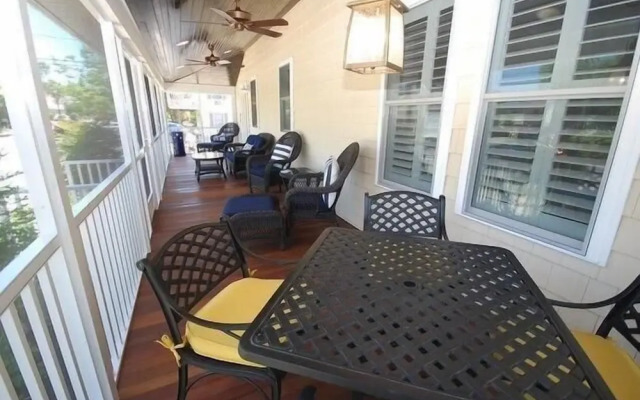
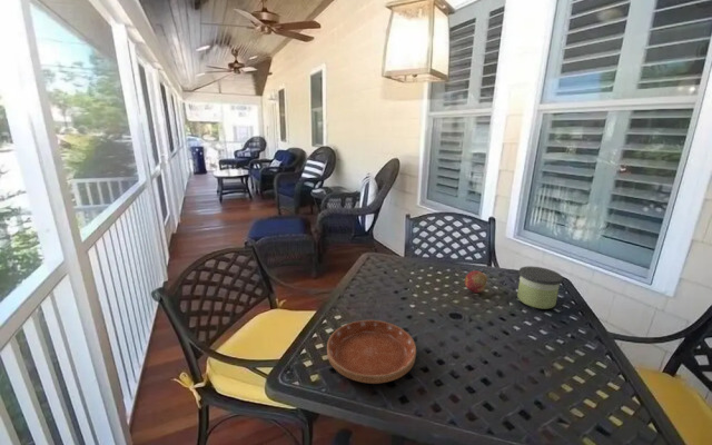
+ candle (537, 287)
+ saucer (370, 349)
+ fruit (475, 281)
